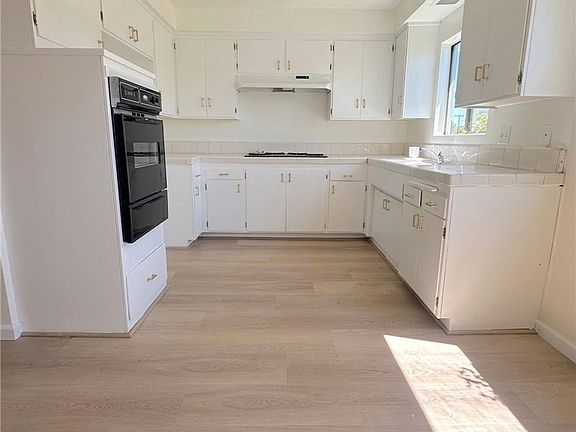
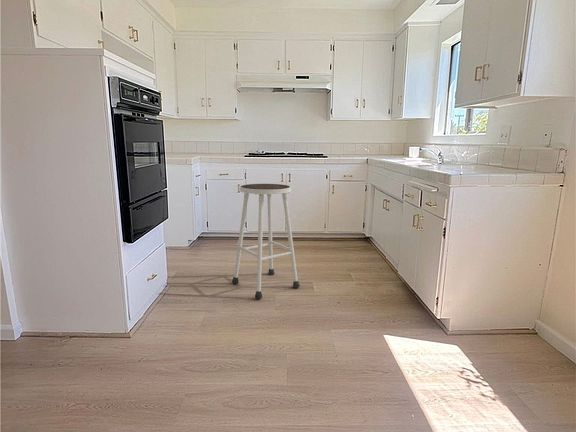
+ stool (268, 235)
